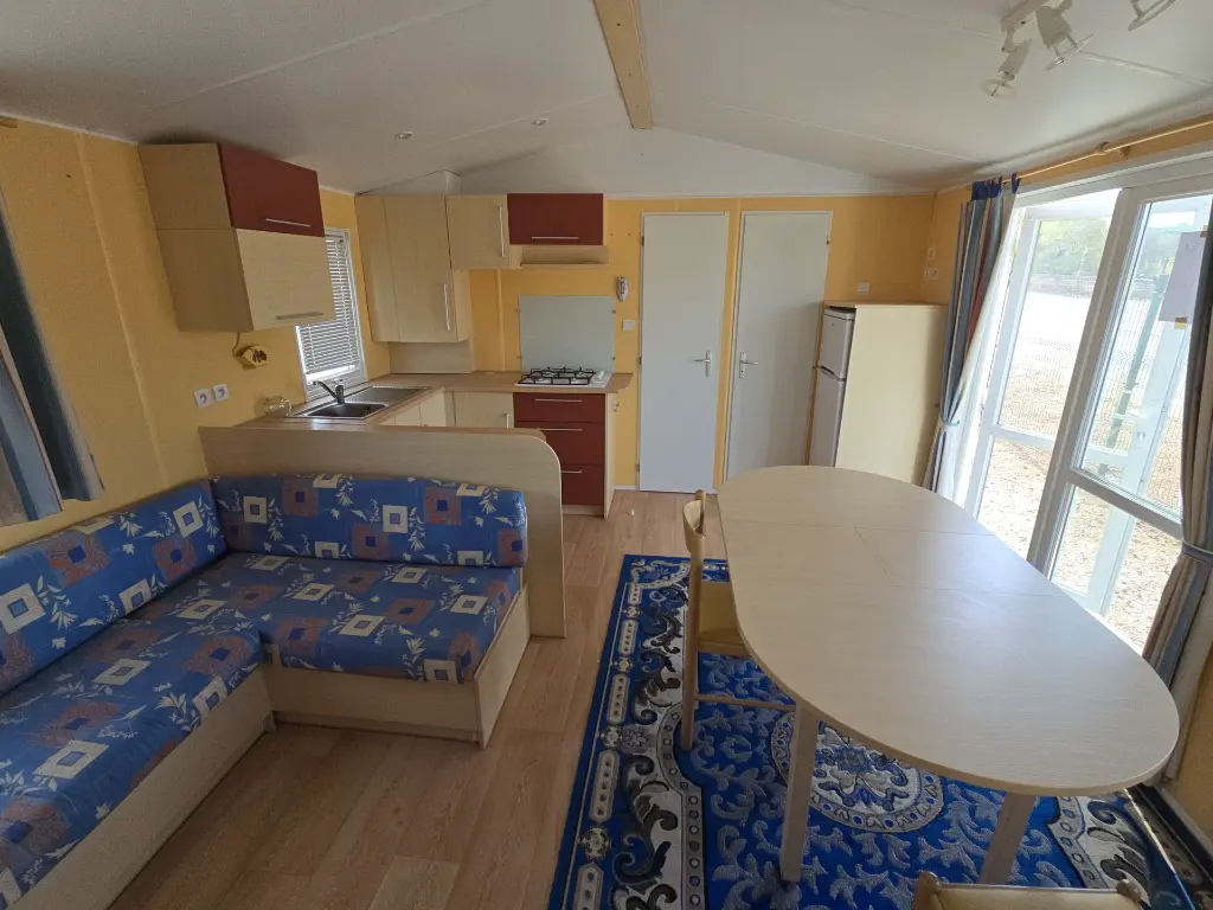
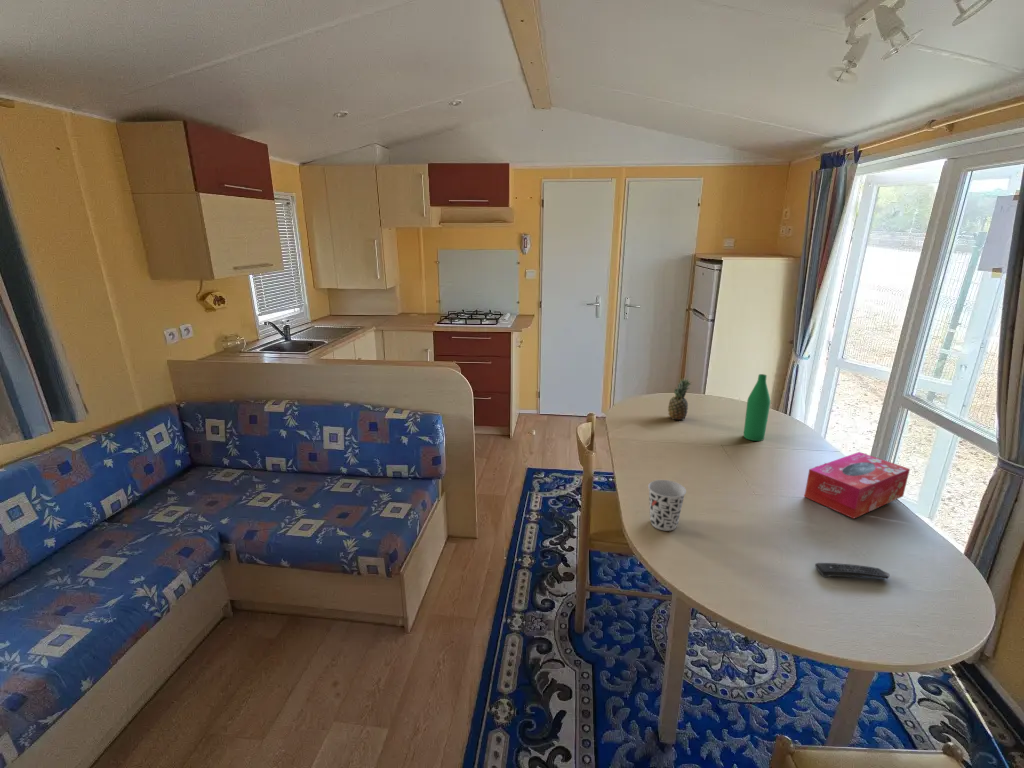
+ bottle (758, 407)
+ cup (665, 506)
+ tissue box (856, 482)
+ fruit (679, 398)
+ remote control (853, 571)
